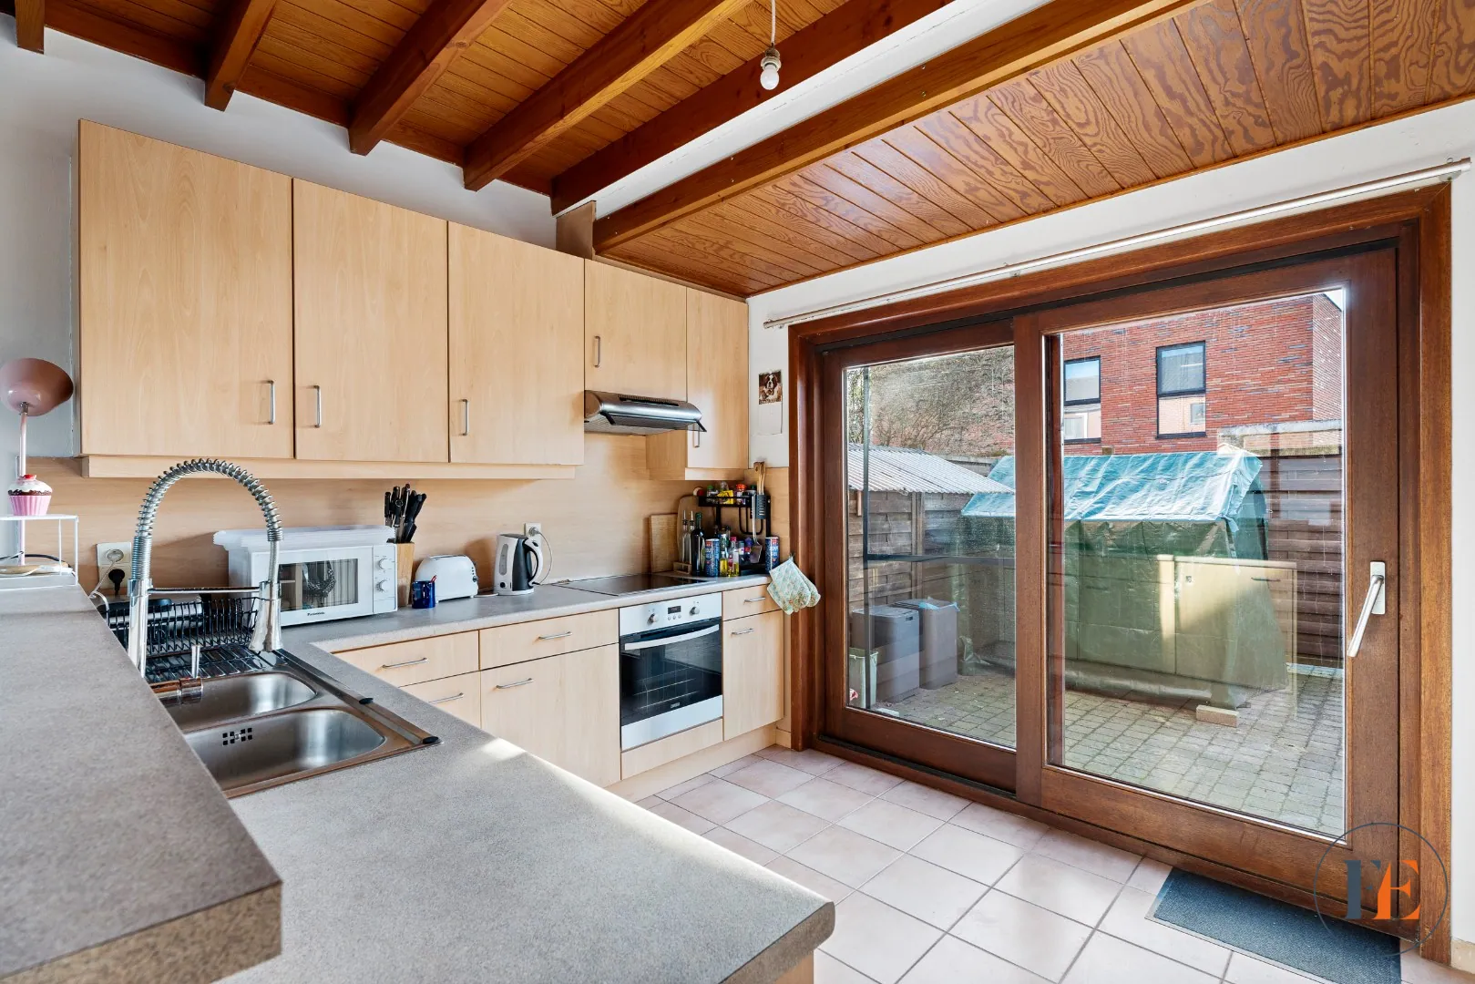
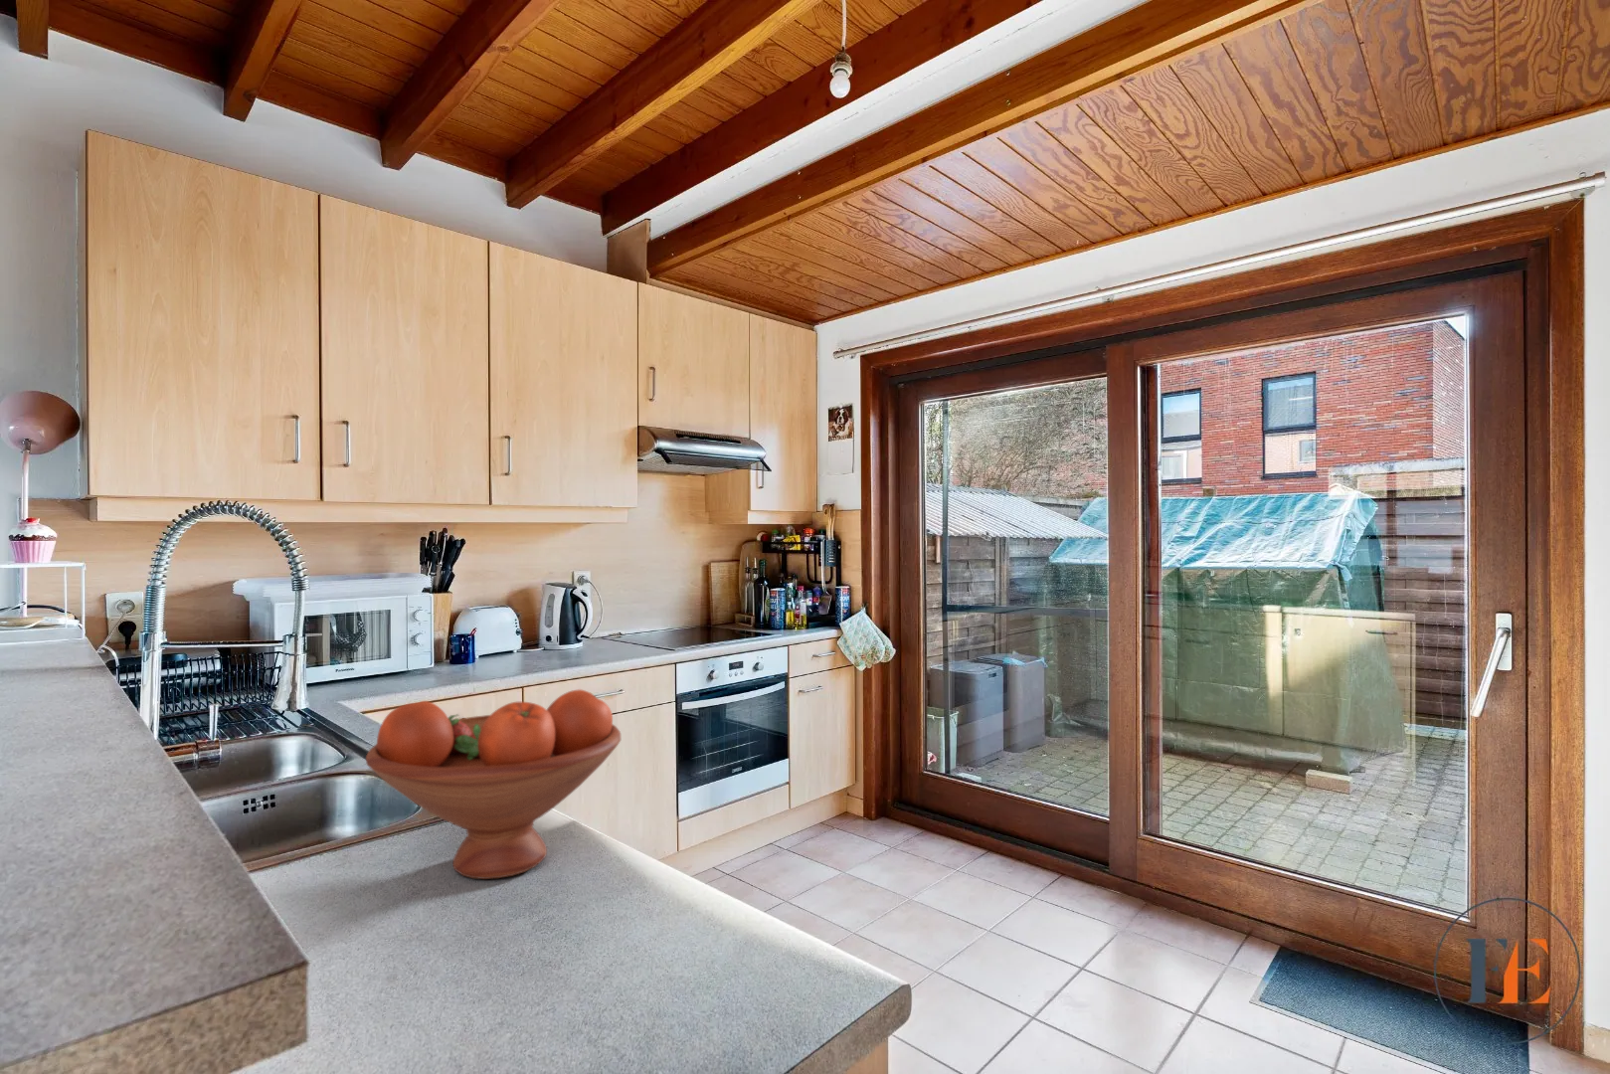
+ fruit bowl (500, 776)
